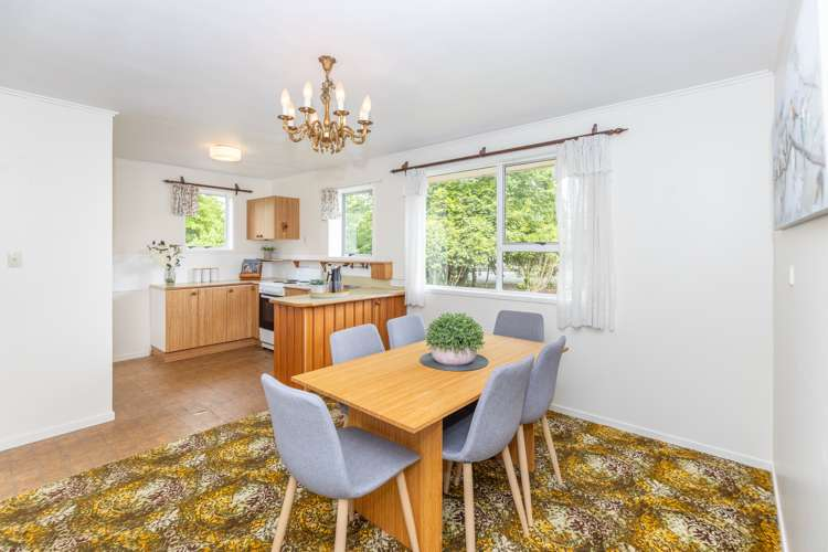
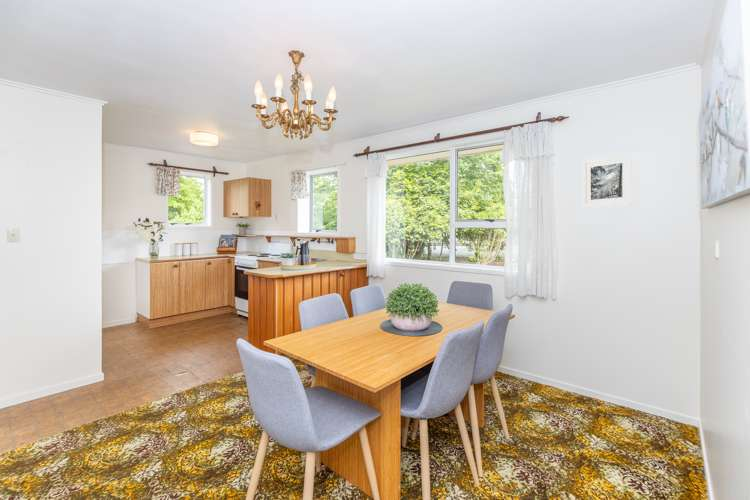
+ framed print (606, 181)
